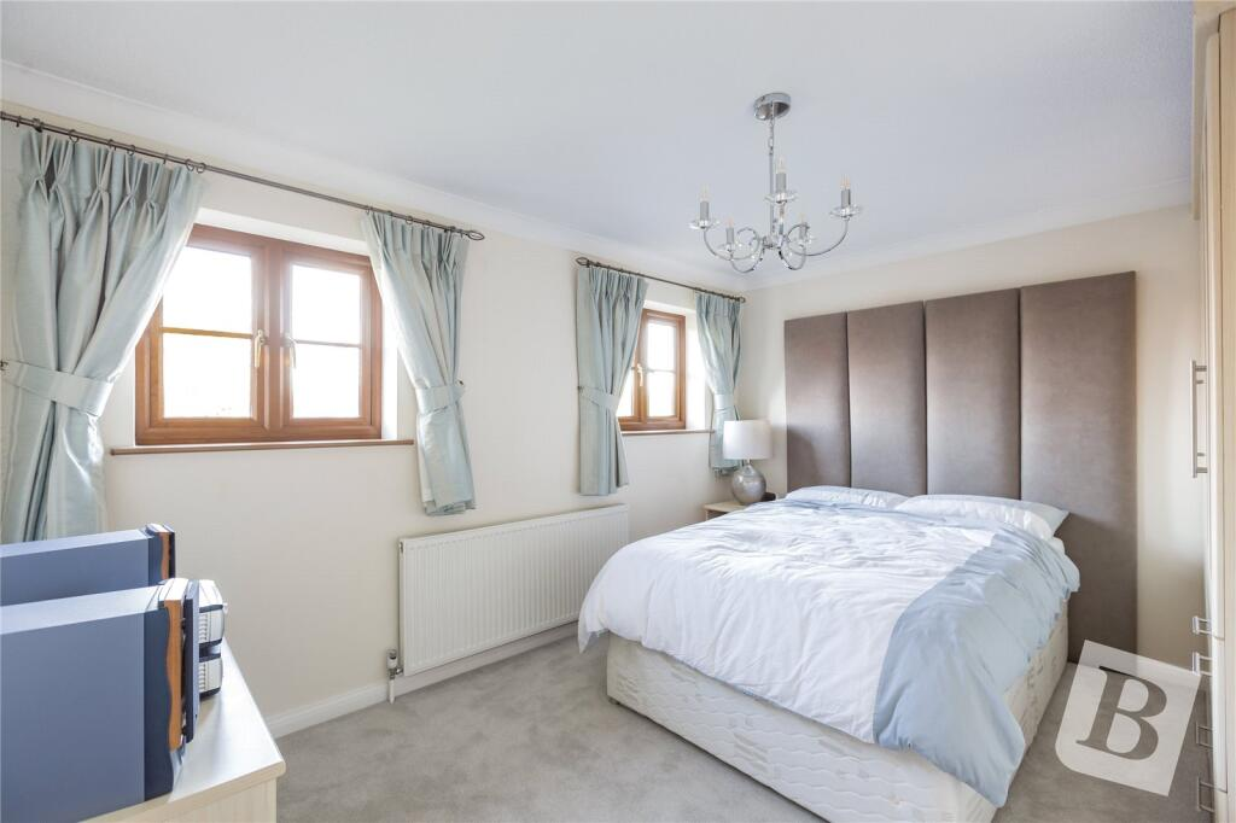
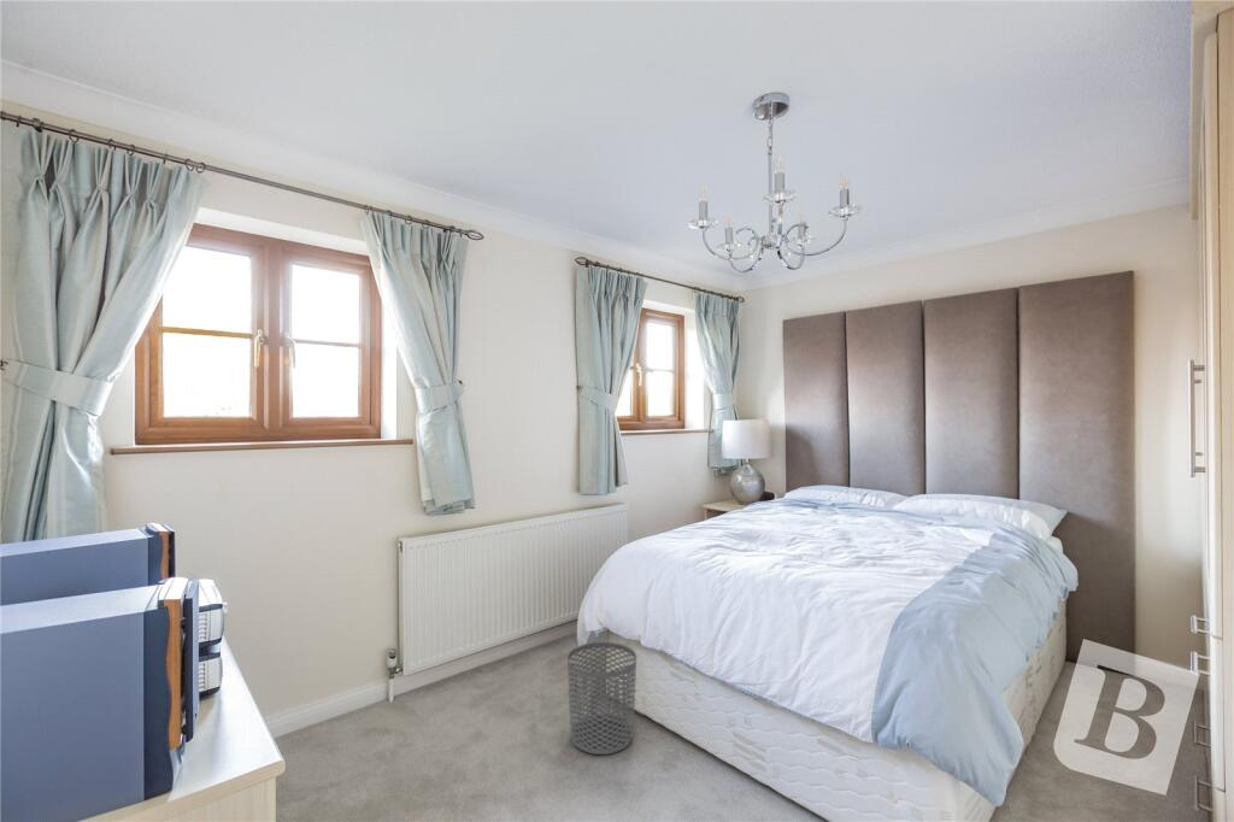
+ waste bin (601, 695)
